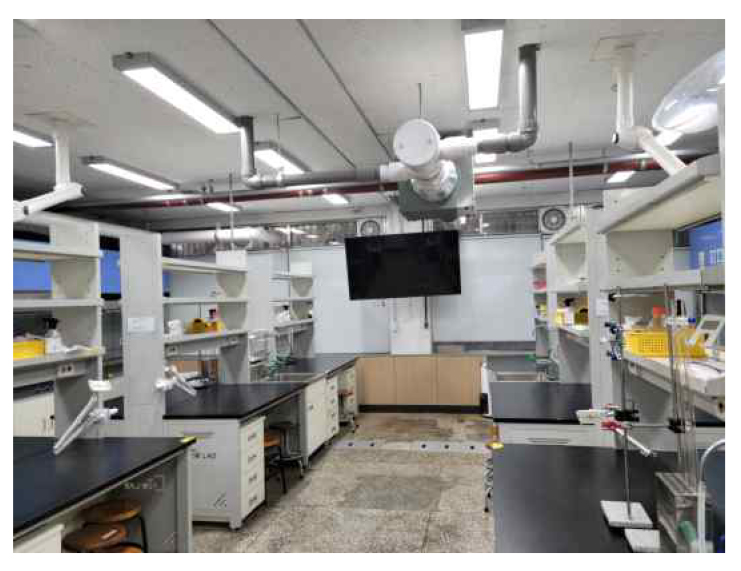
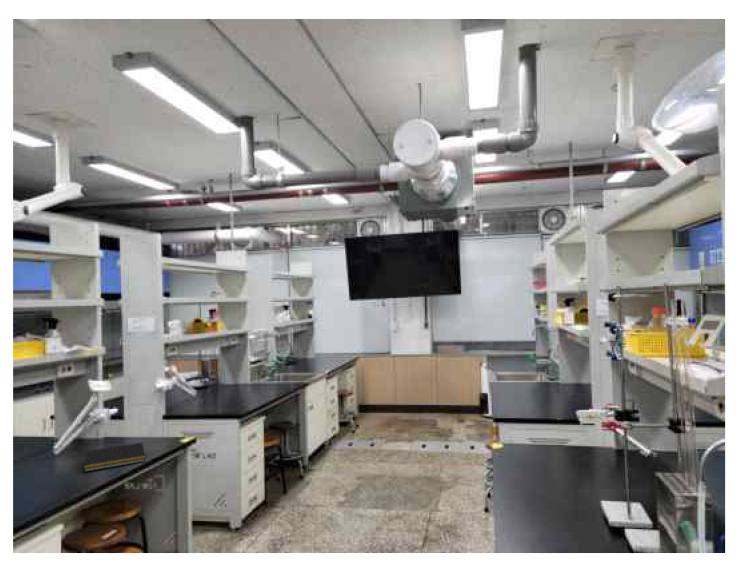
+ notepad (115, 456)
